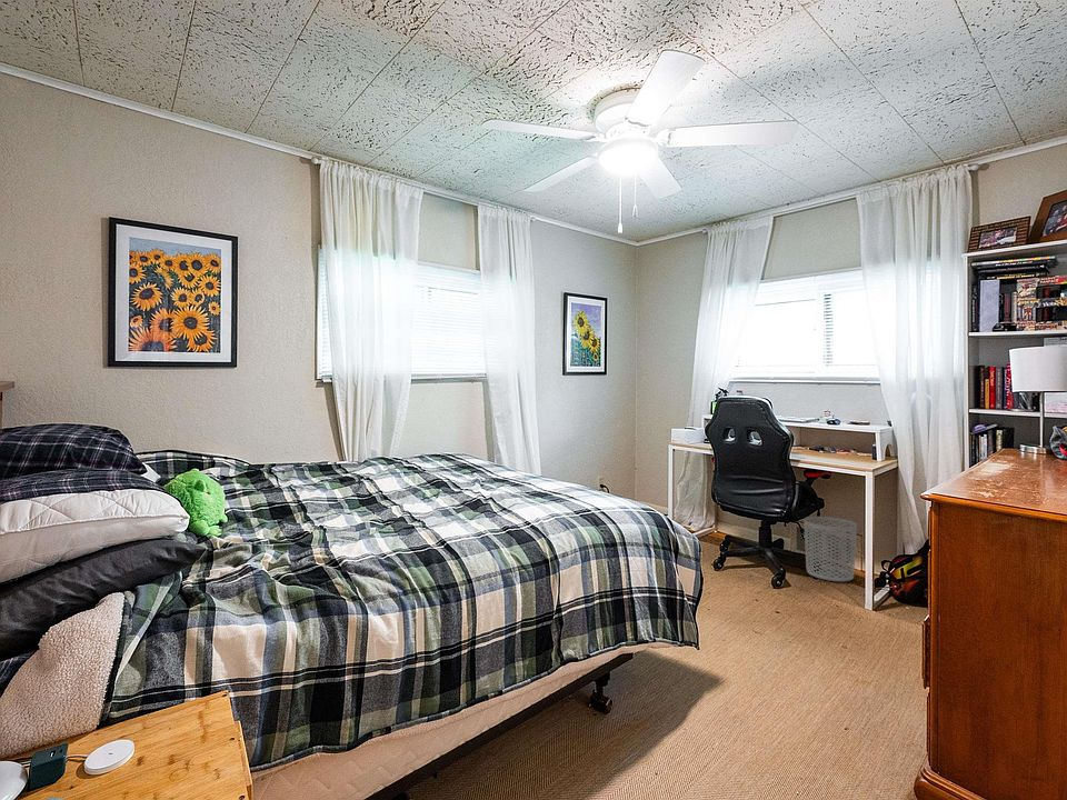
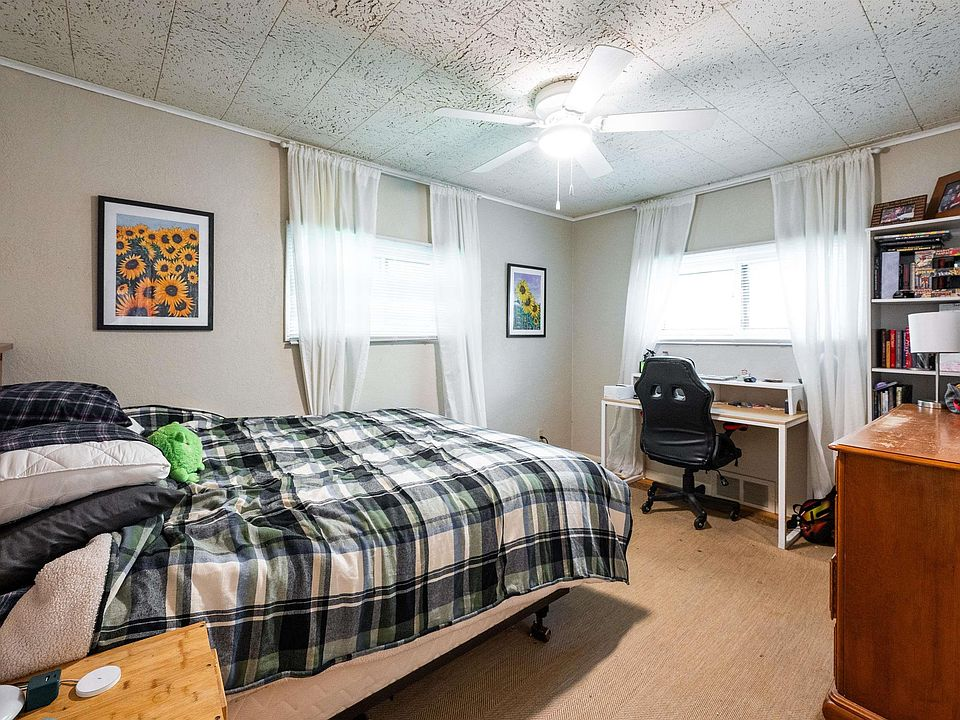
- waste bin (829, 549)
